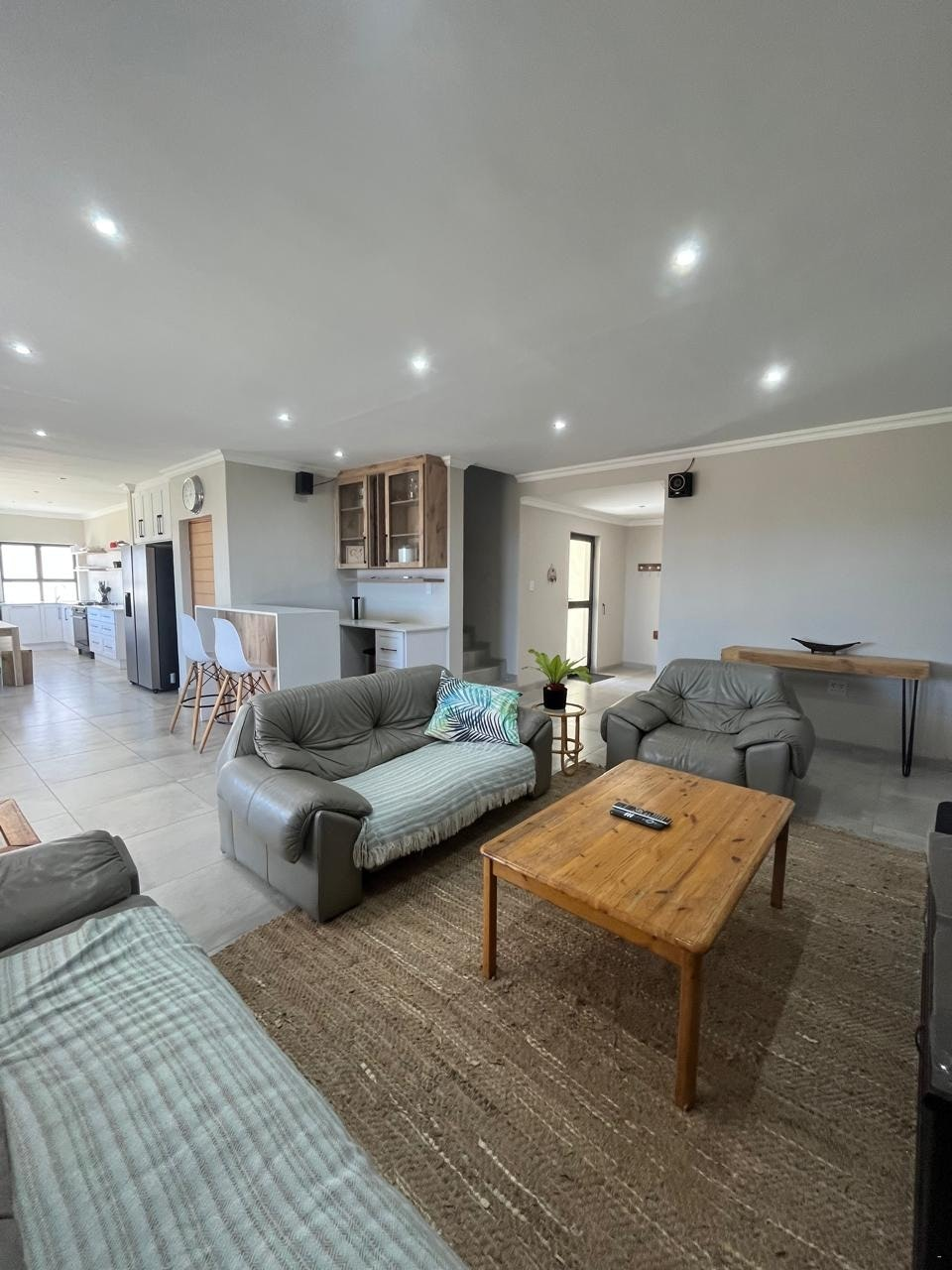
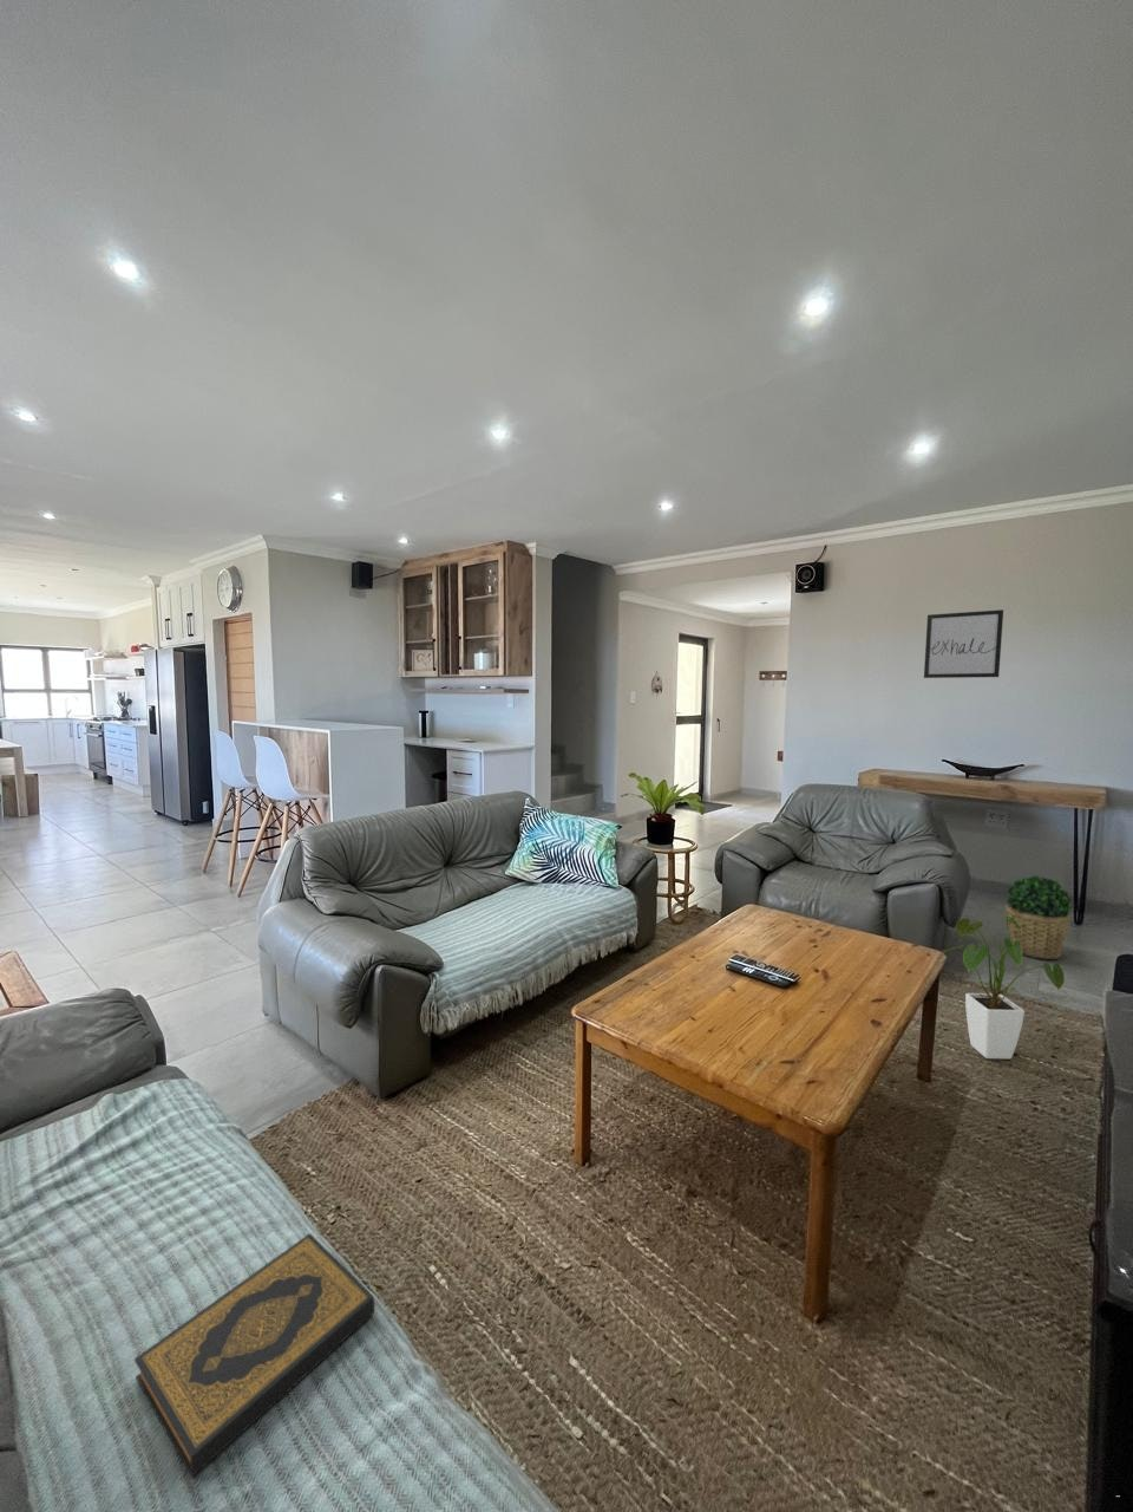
+ house plant (1004, 988)
+ wall art (962, 645)
+ hardback book (261, 1335)
+ potted plant (1037, 914)
